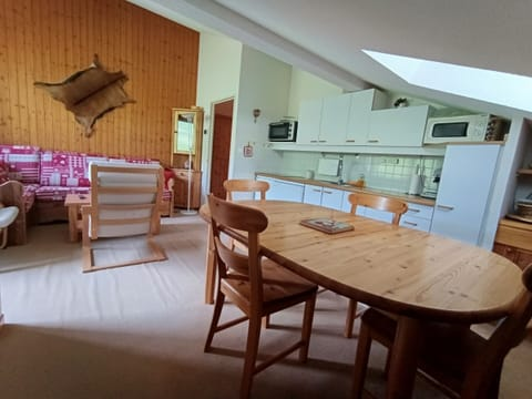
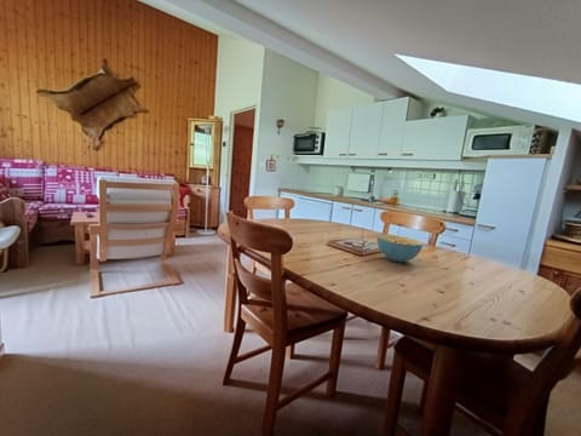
+ cereal bowl (397, 249)
